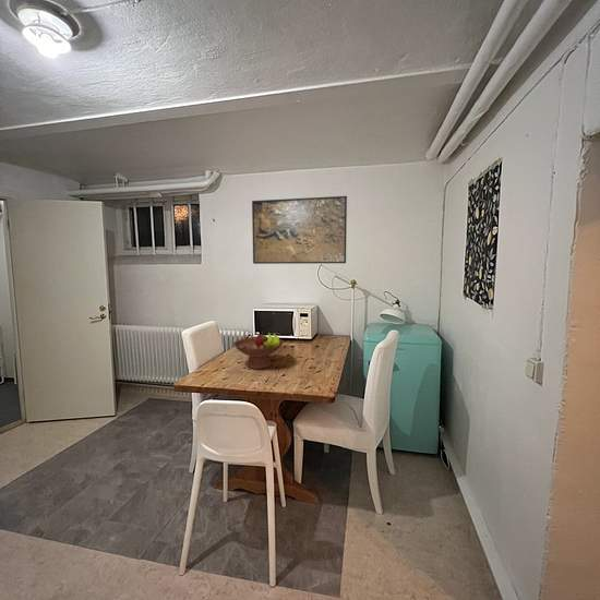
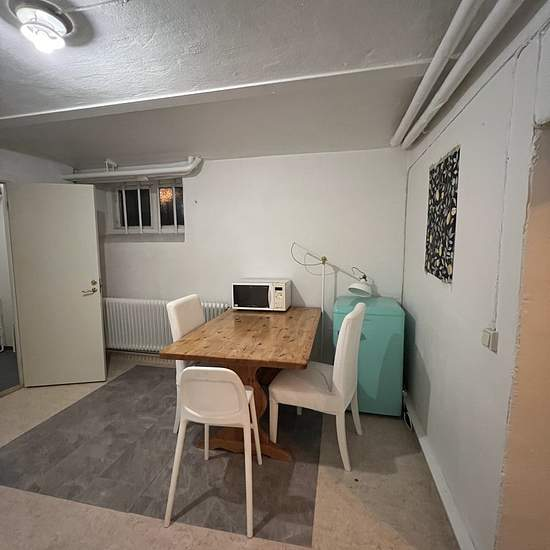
- fruit bowl (259, 349)
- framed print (298, 231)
